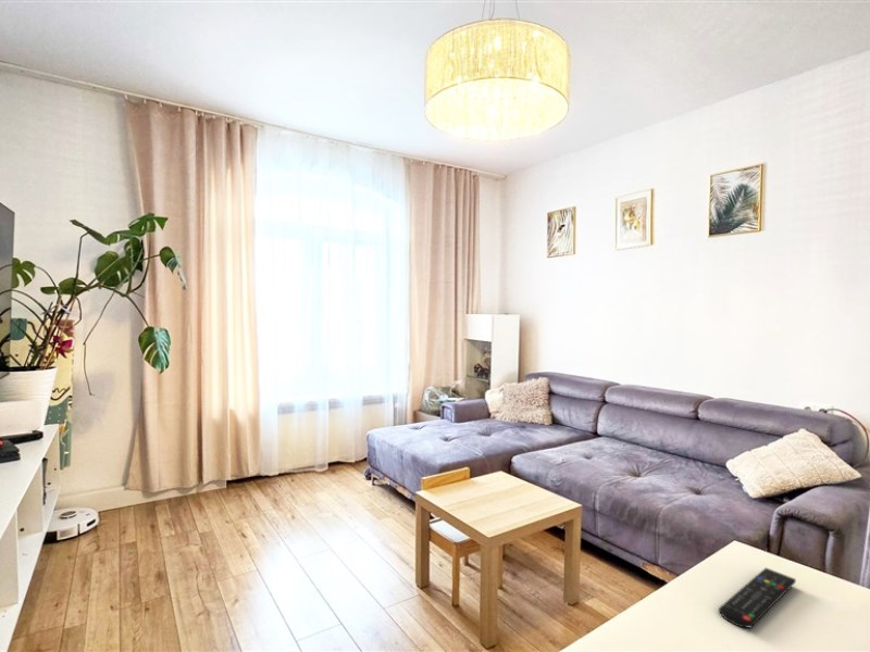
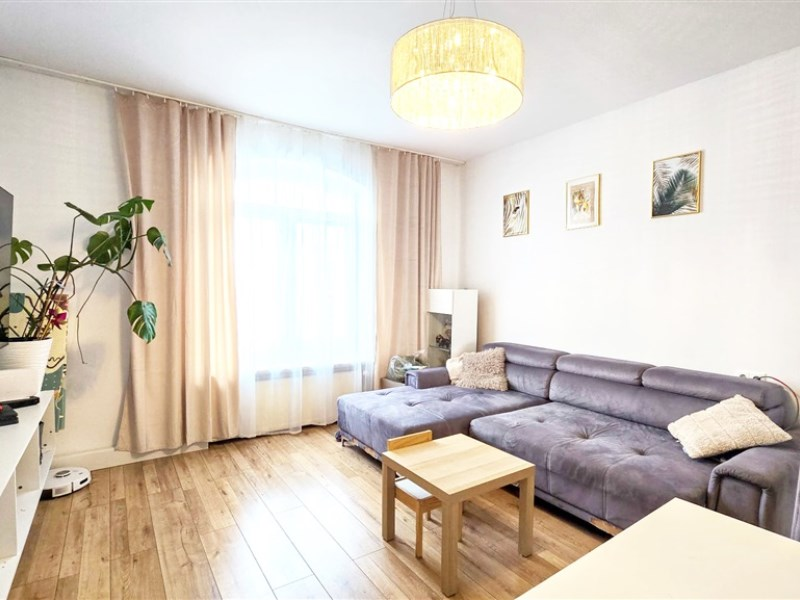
- remote control (758, 597)
